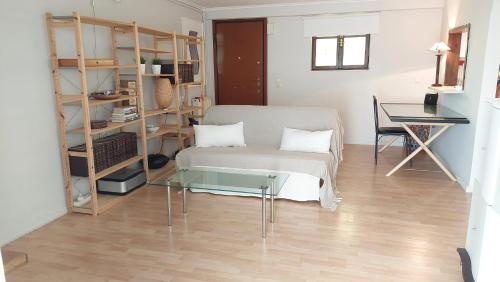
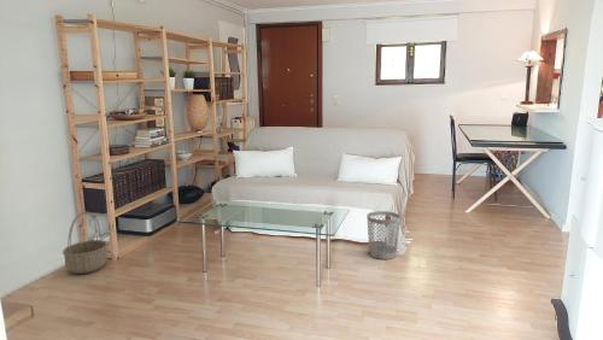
+ wastebasket (382, 235)
+ basket (84, 241)
